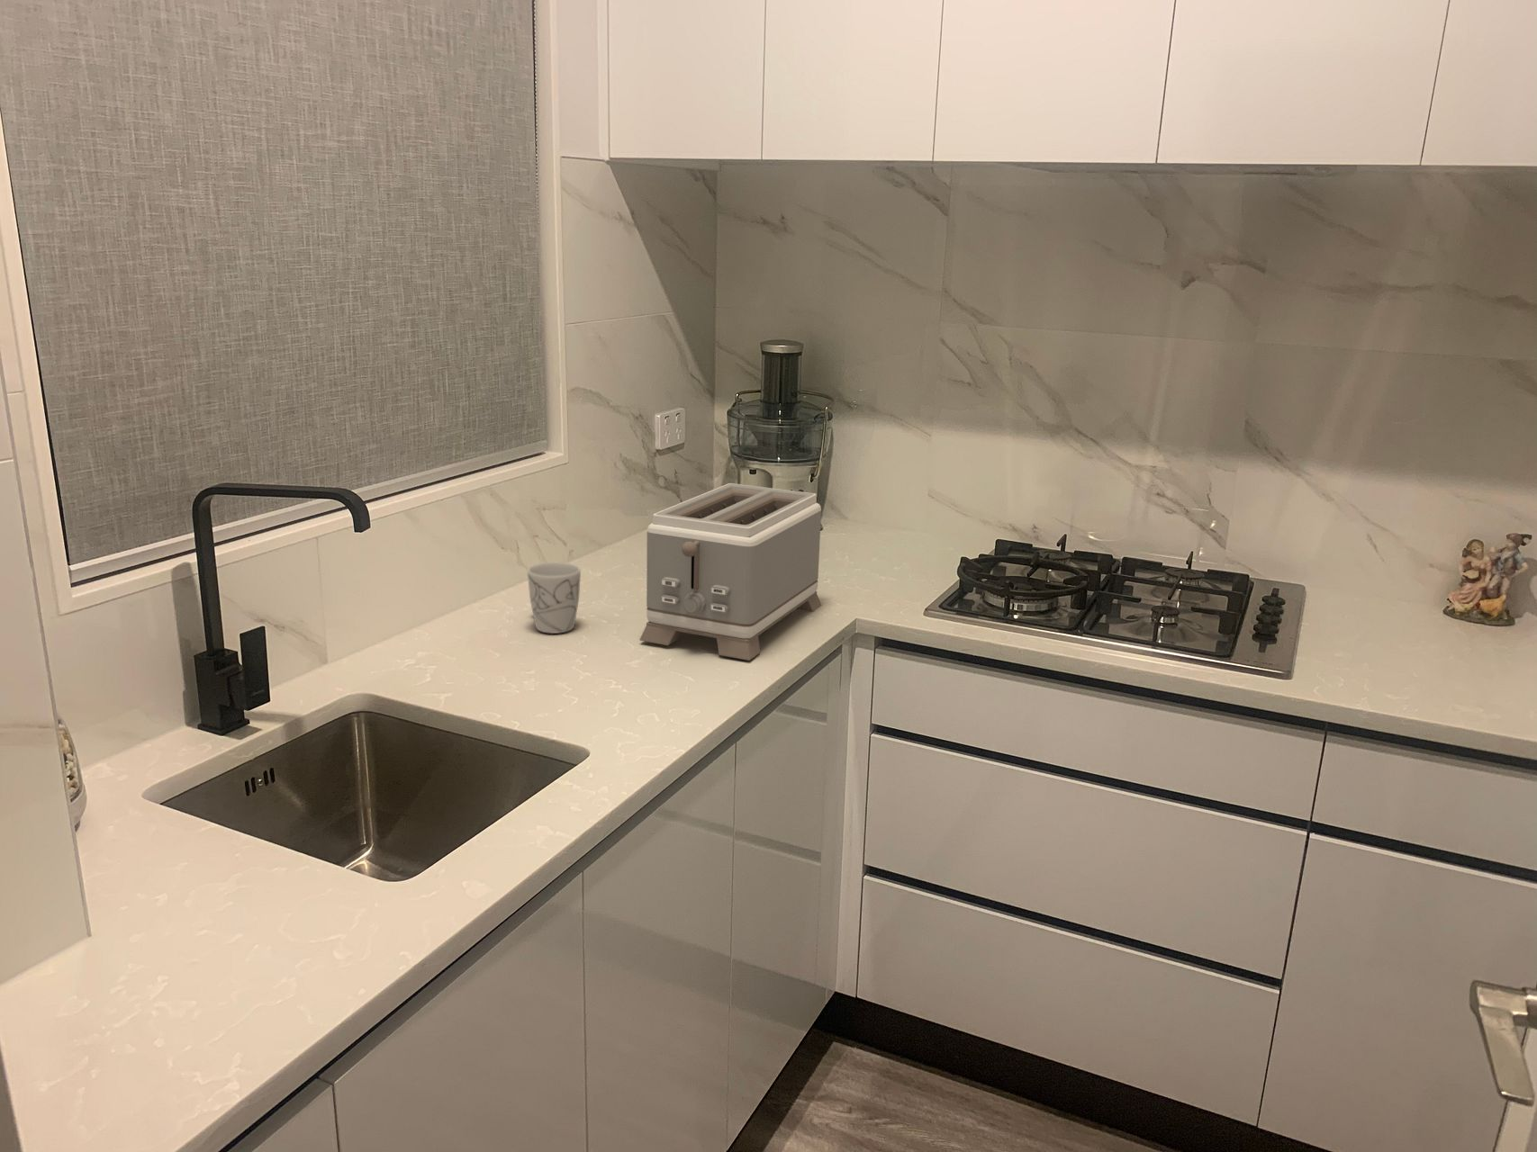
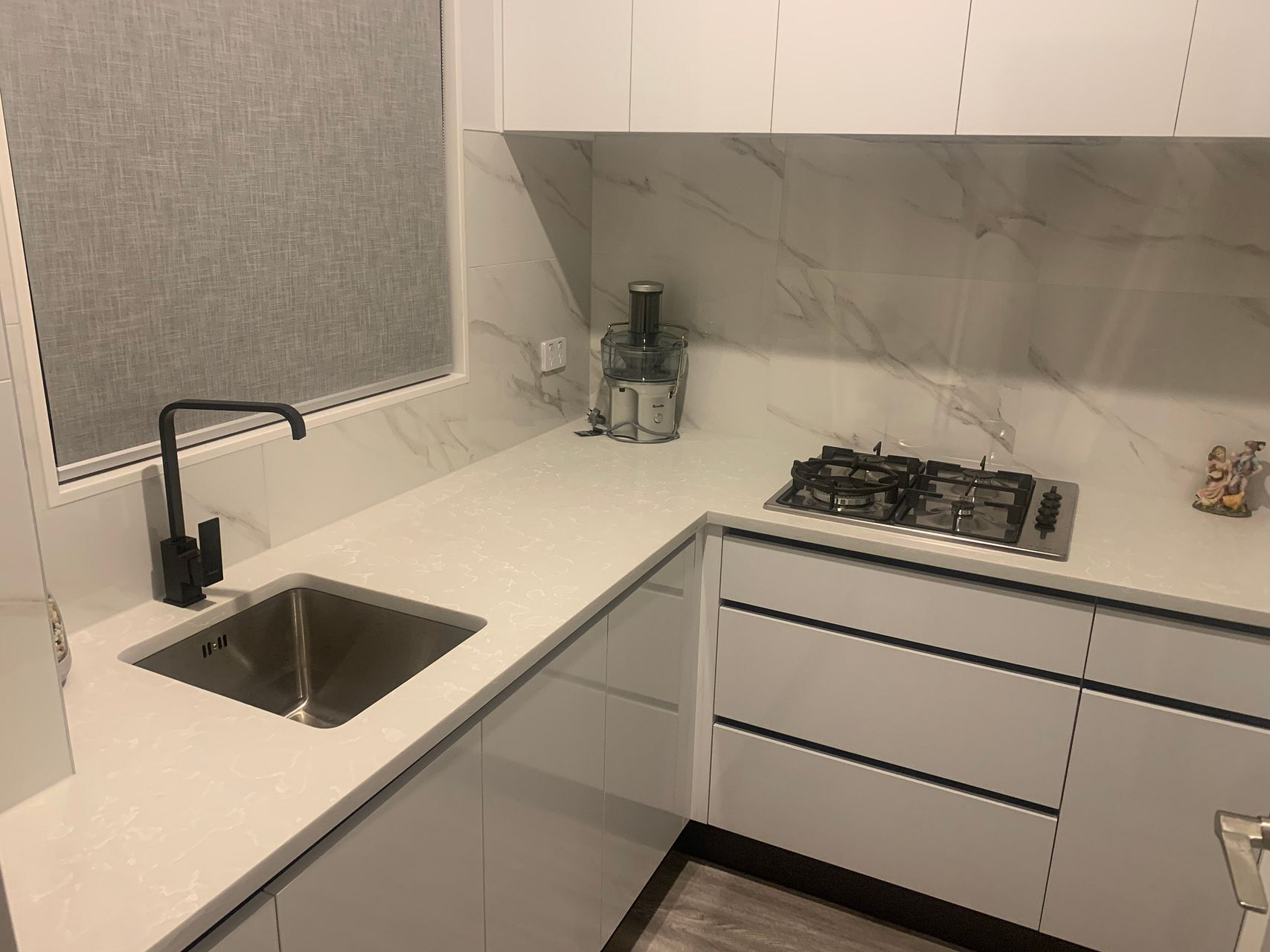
- mug (549, 595)
- toaster (733, 566)
